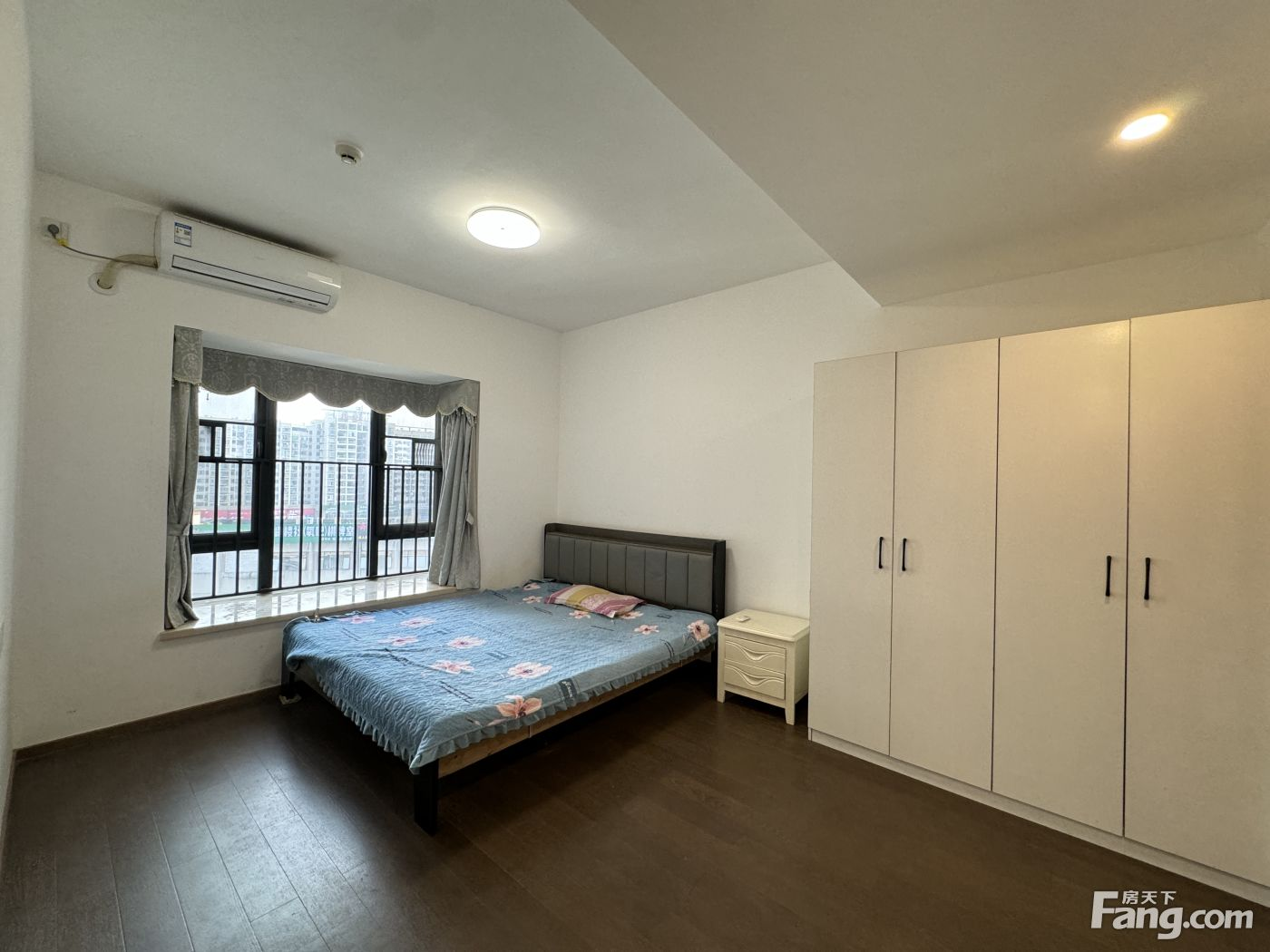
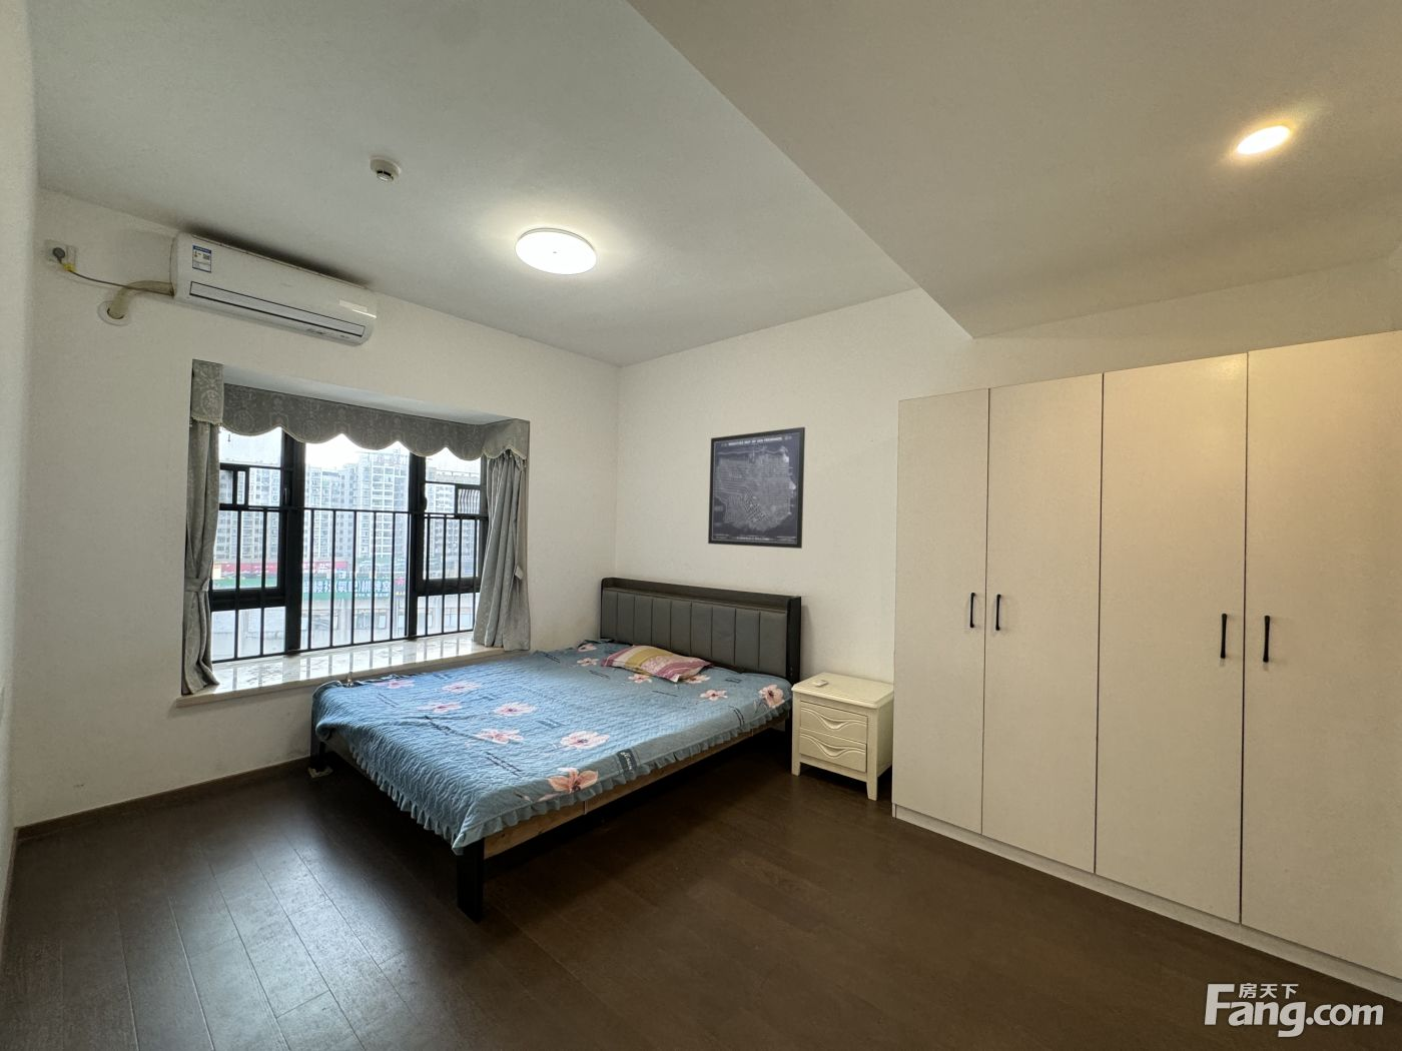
+ wall art (753, 489)
